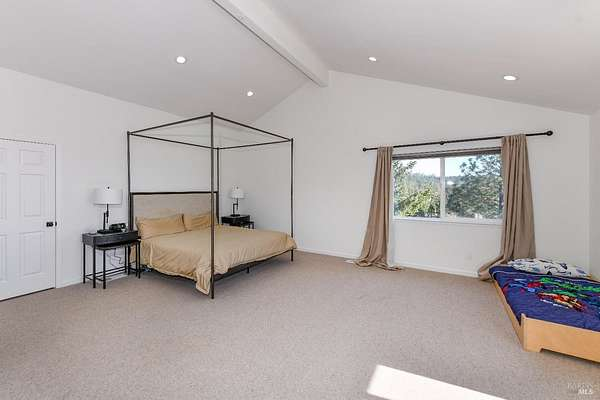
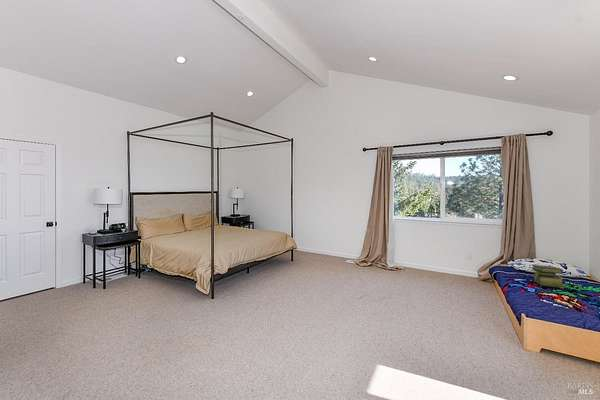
+ stack of books (546, 275)
